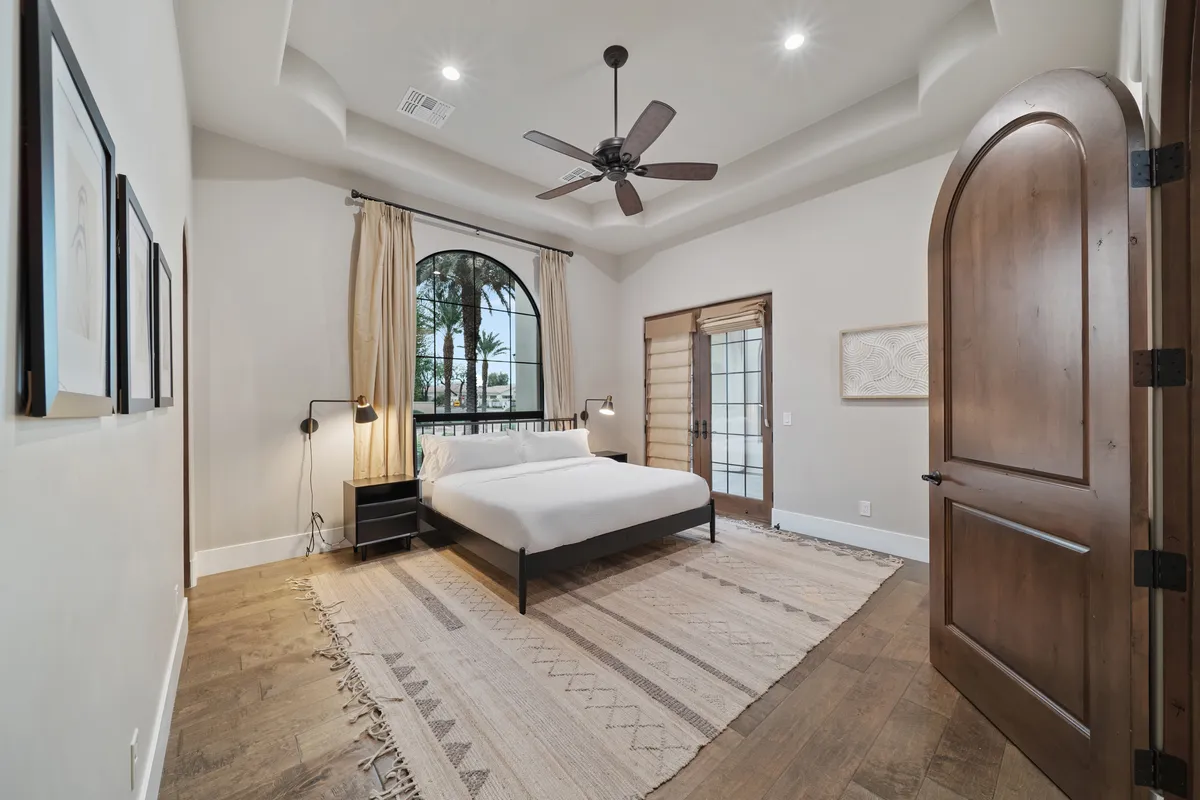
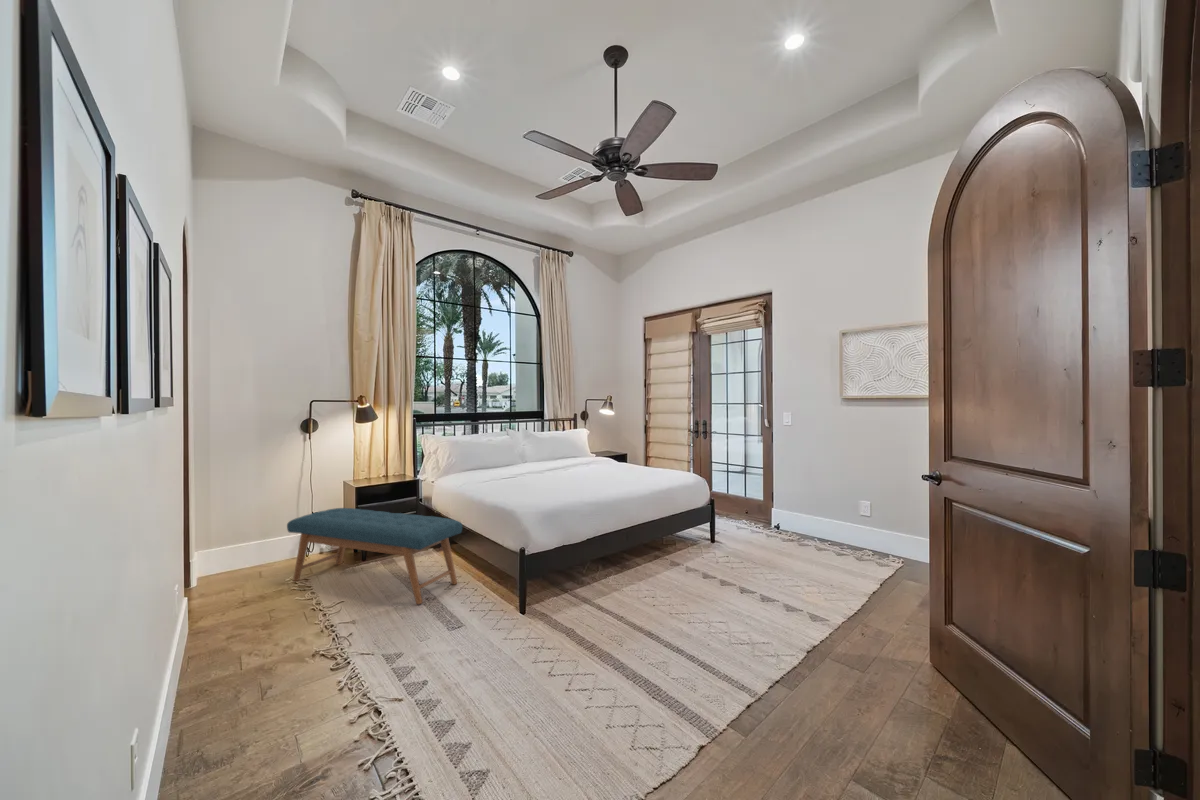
+ bench (374, 549)
